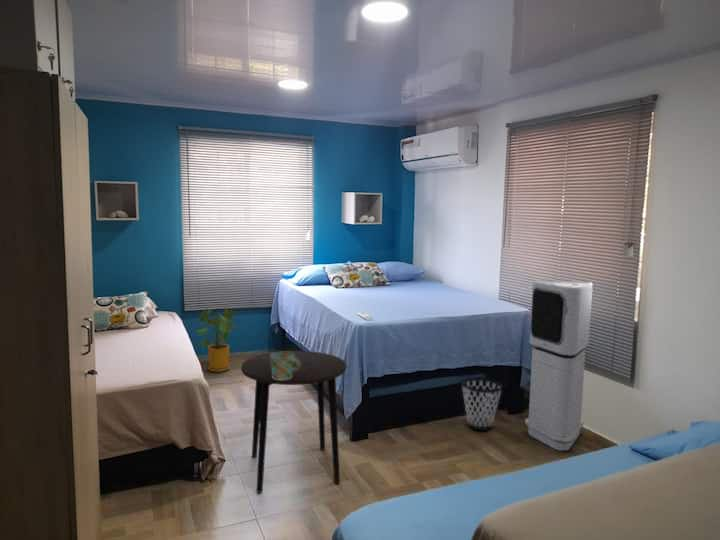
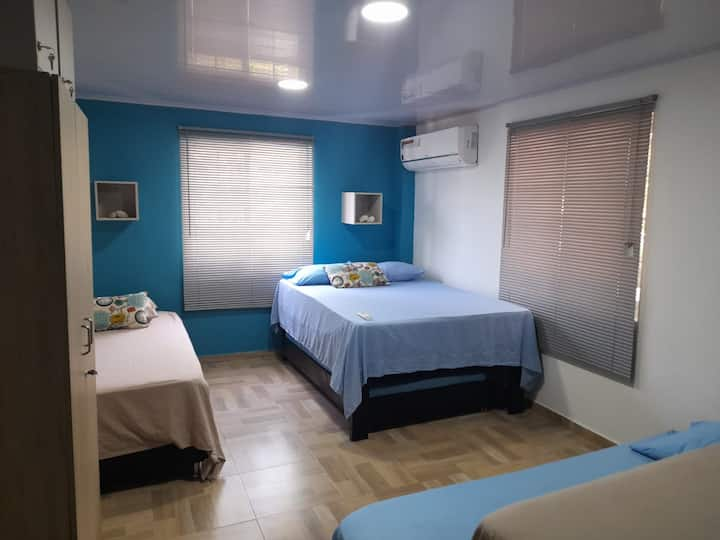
- side table (318, 413)
- mug (285, 365)
- air purifier (565, 361)
- house plant (216, 340)
- wastebasket (480, 404)
